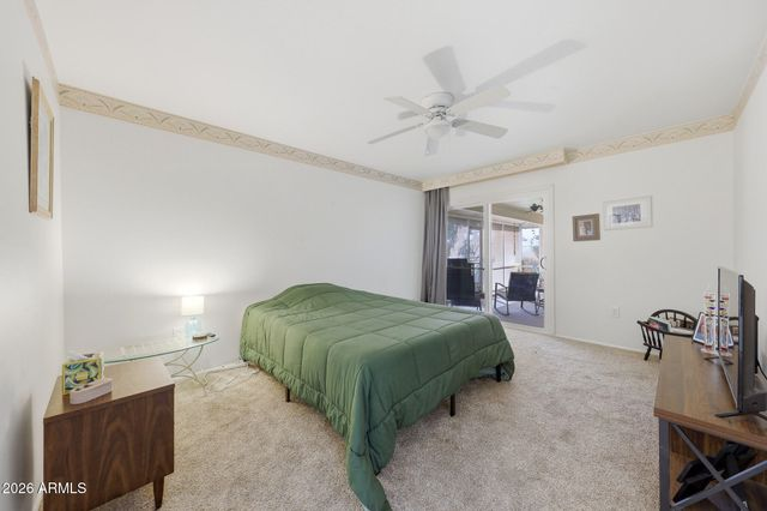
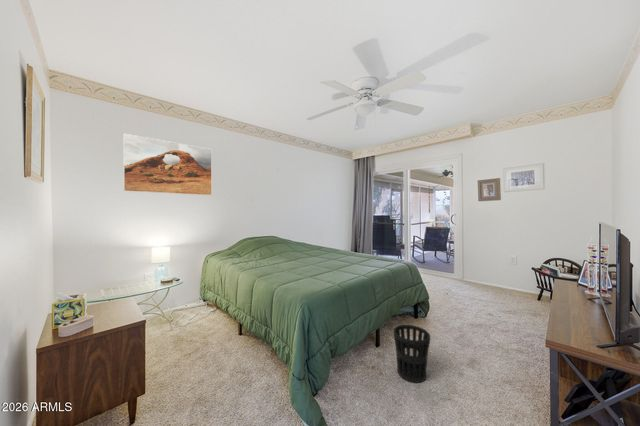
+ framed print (172, 167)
+ wastebasket (409, 352)
